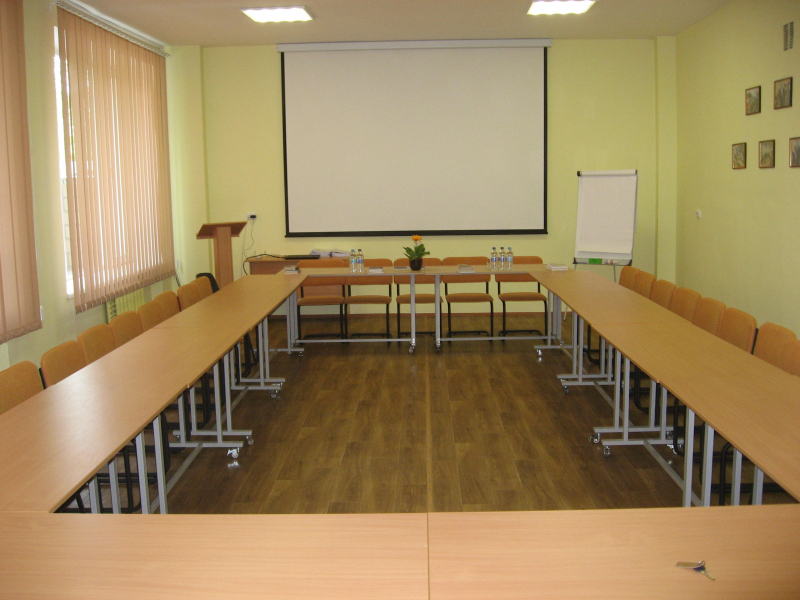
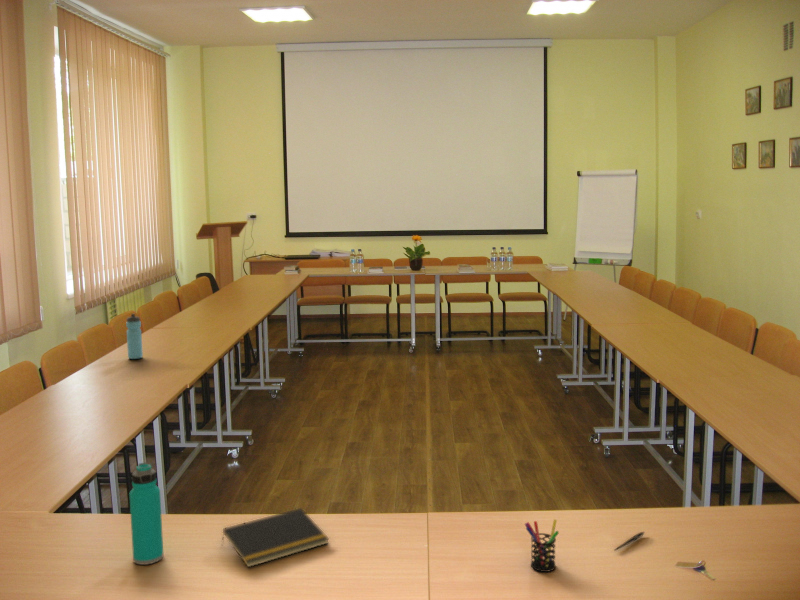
+ water bottle (145, 511)
+ notepad (276, 535)
+ water bottle (134, 335)
+ pen holder (544, 543)
+ pen (629, 540)
